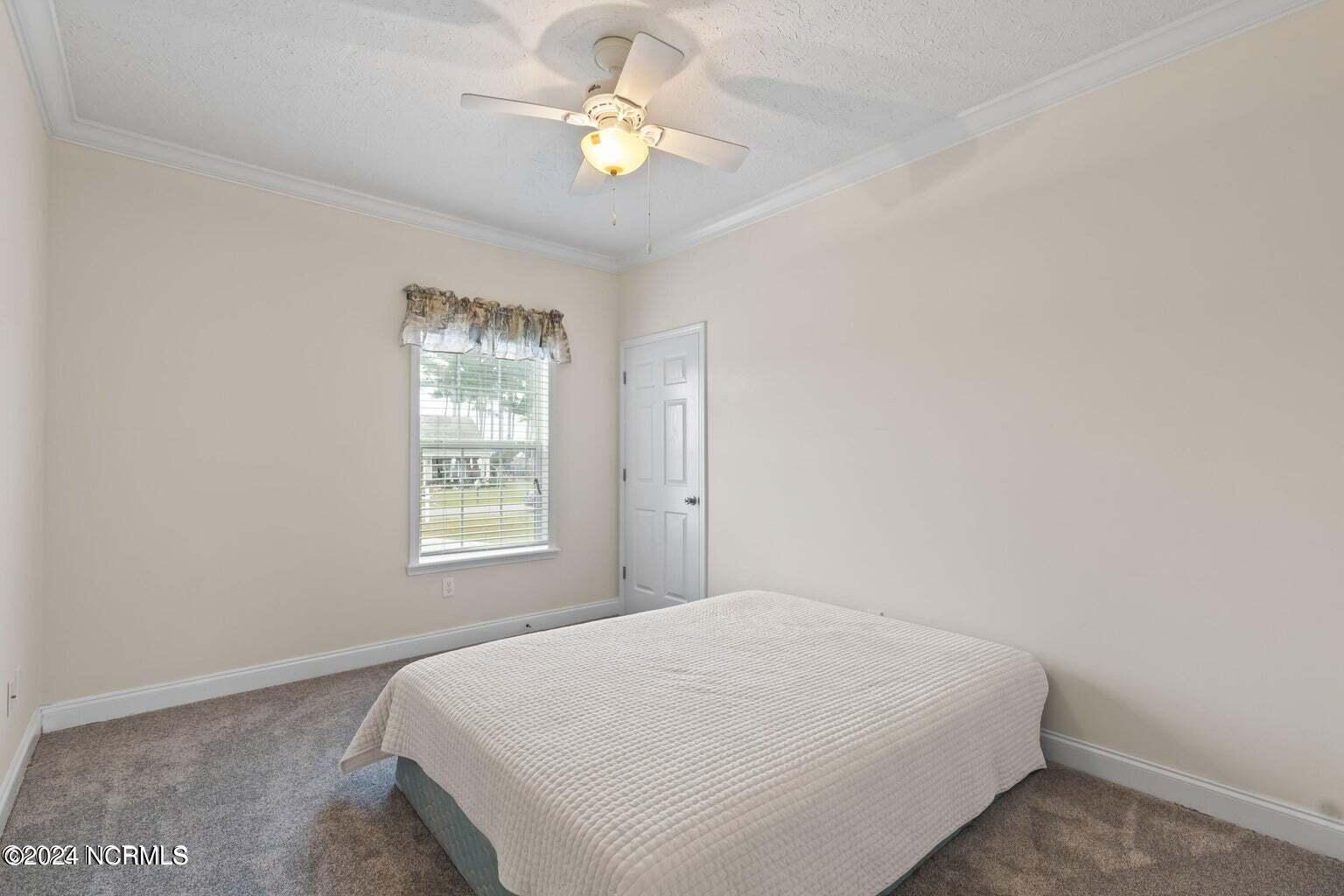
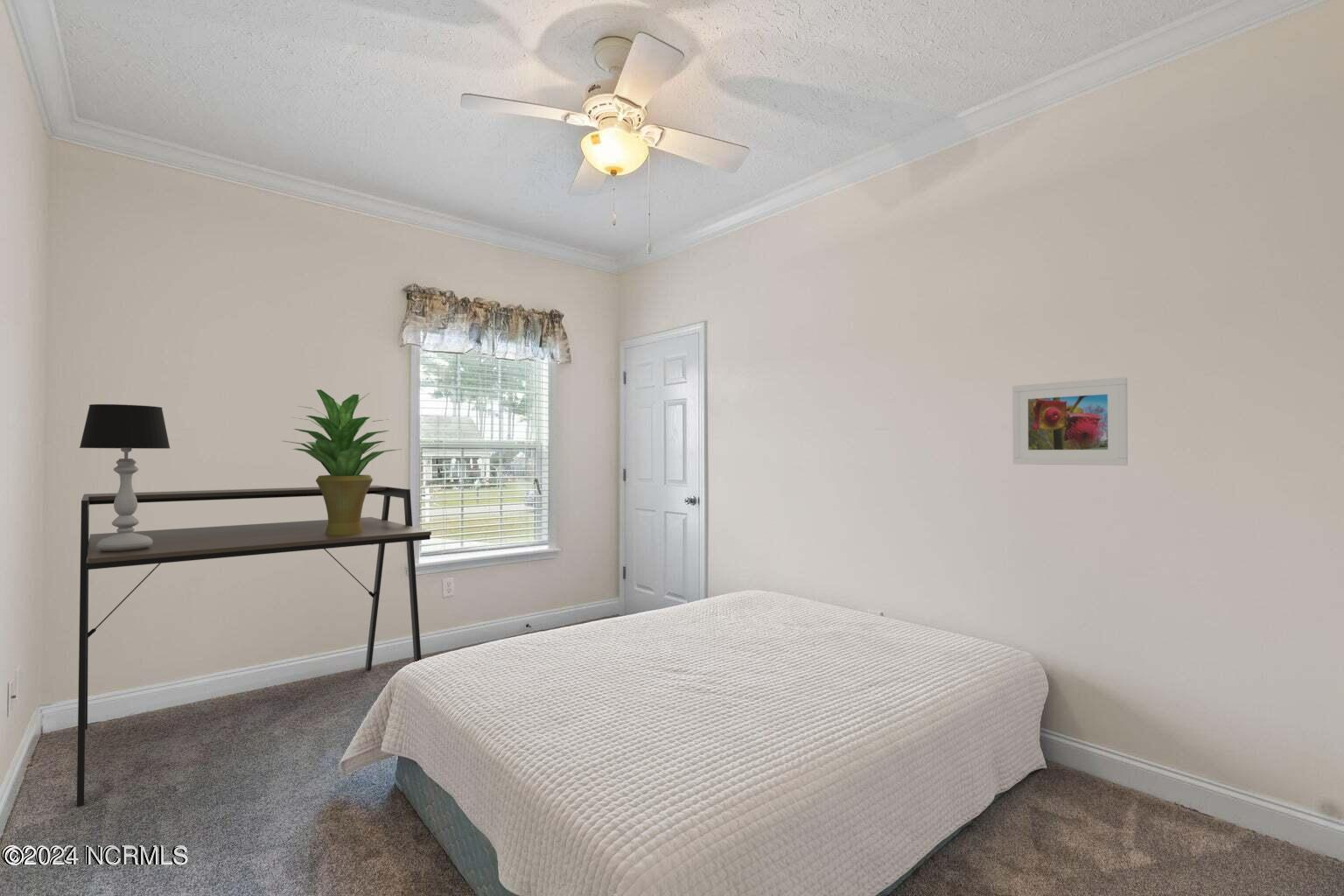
+ desk (261, 554)
+ table lamp (126, 477)
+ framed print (1067, 423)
+ potted plant (344, 461)
